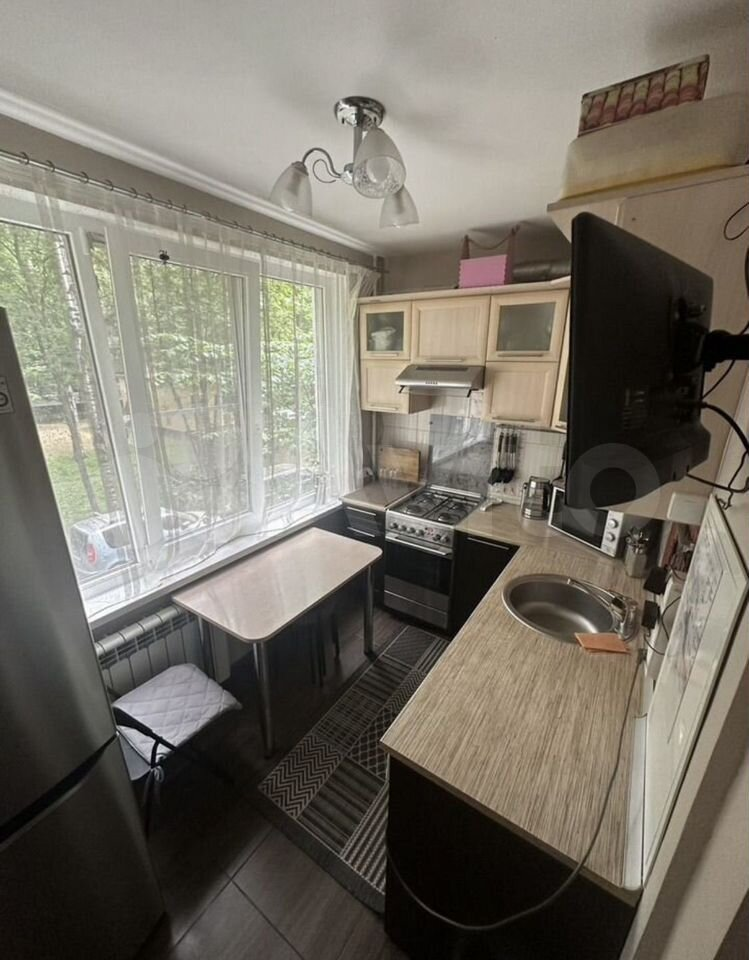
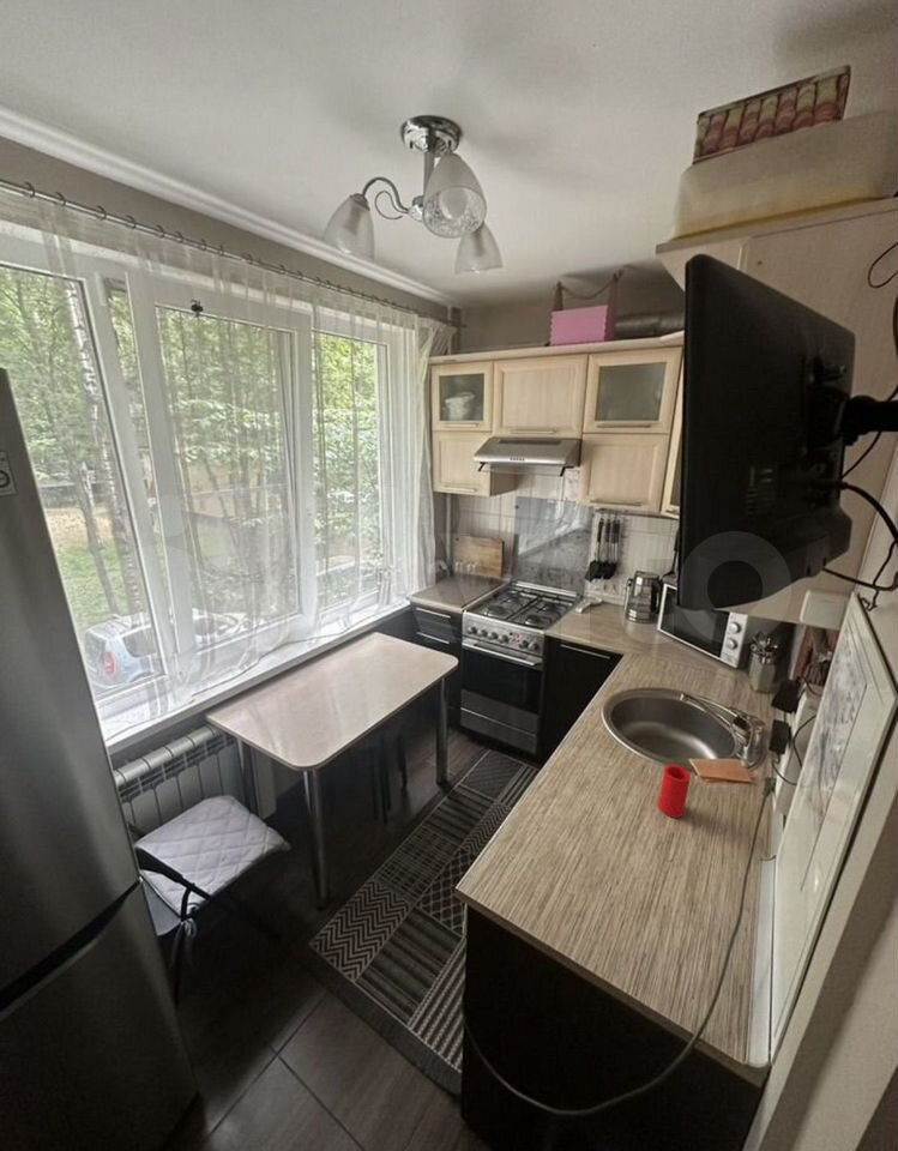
+ cup (674, 790)
